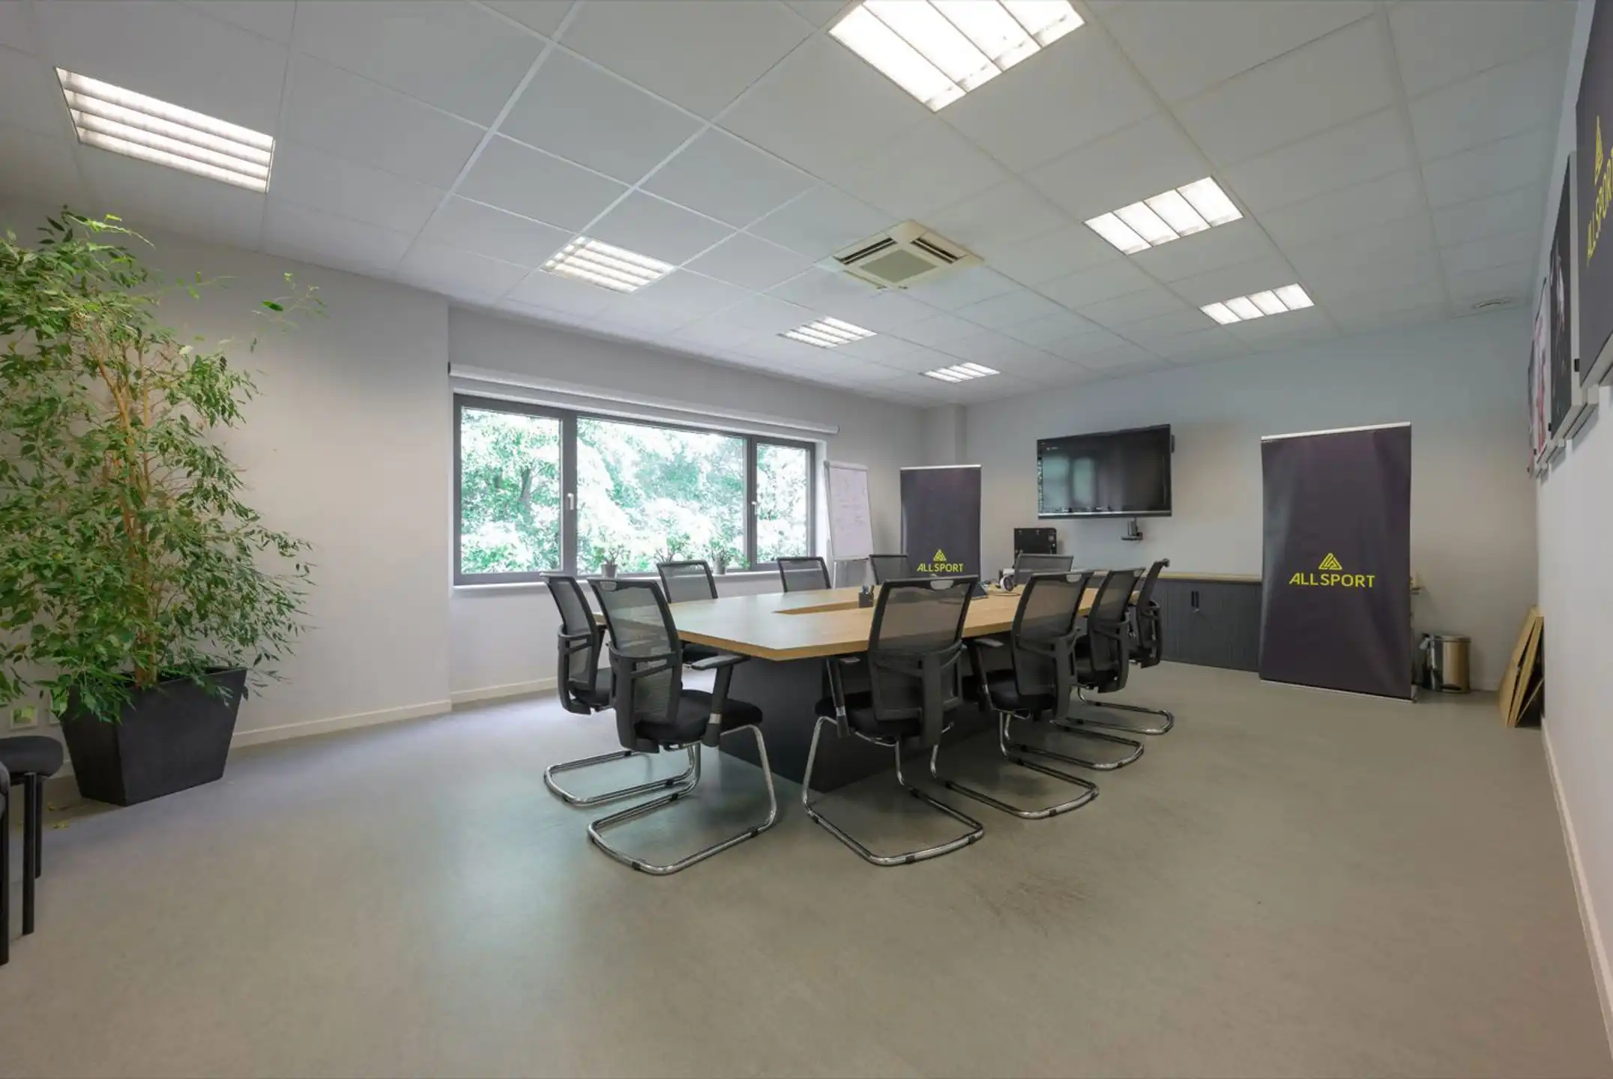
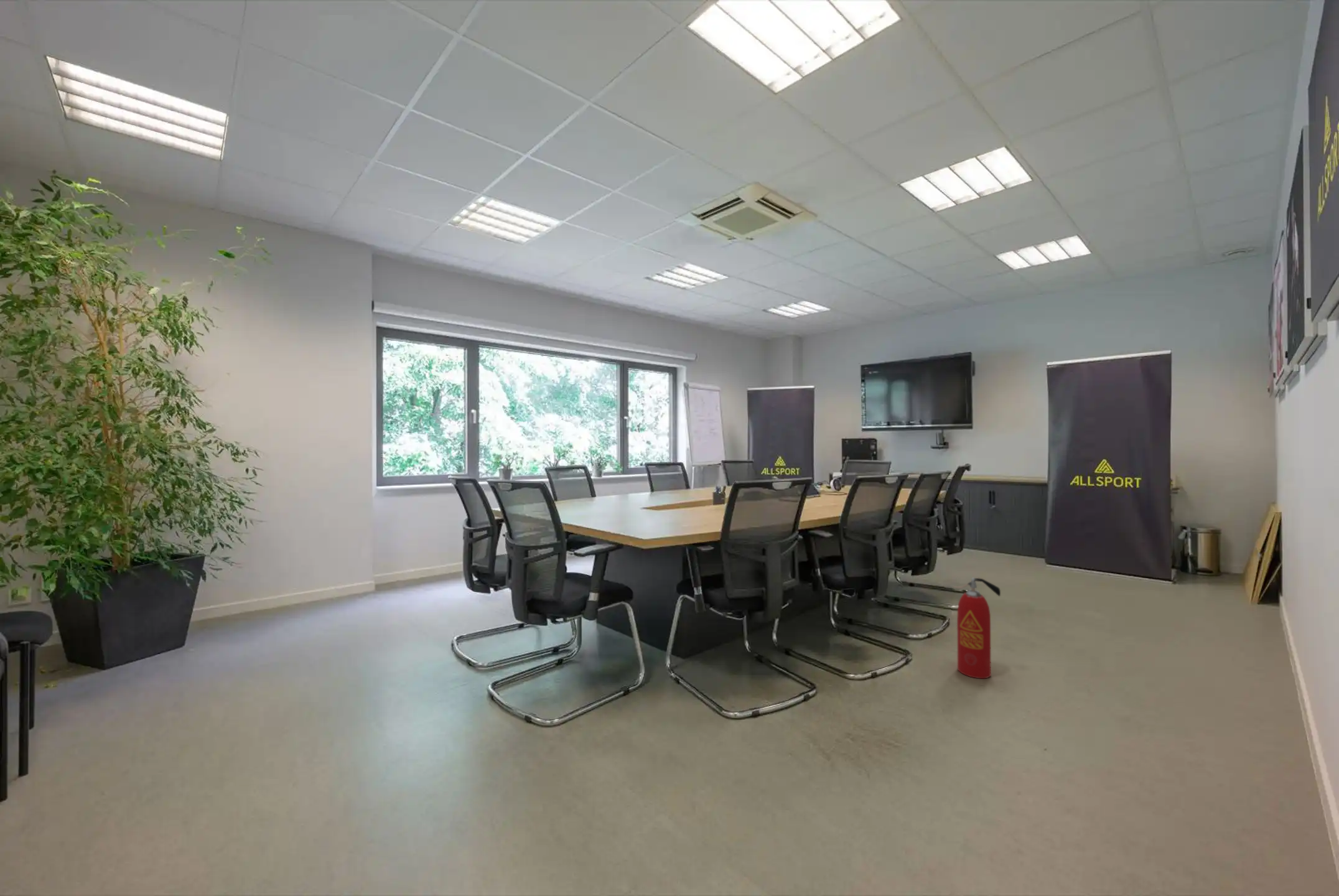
+ fire extinguisher (976, 625)
